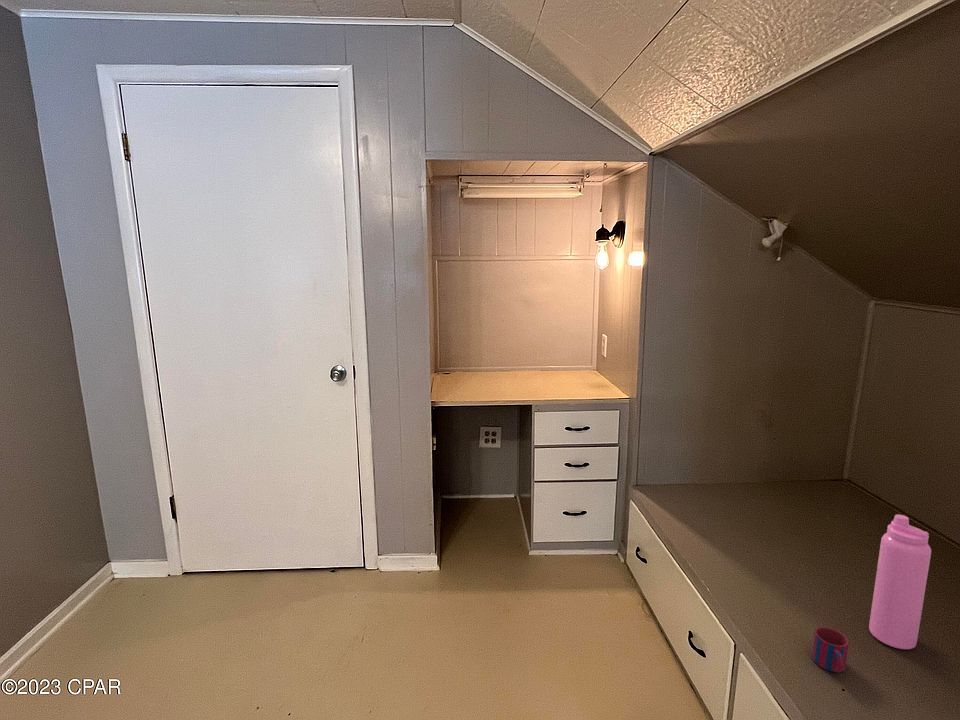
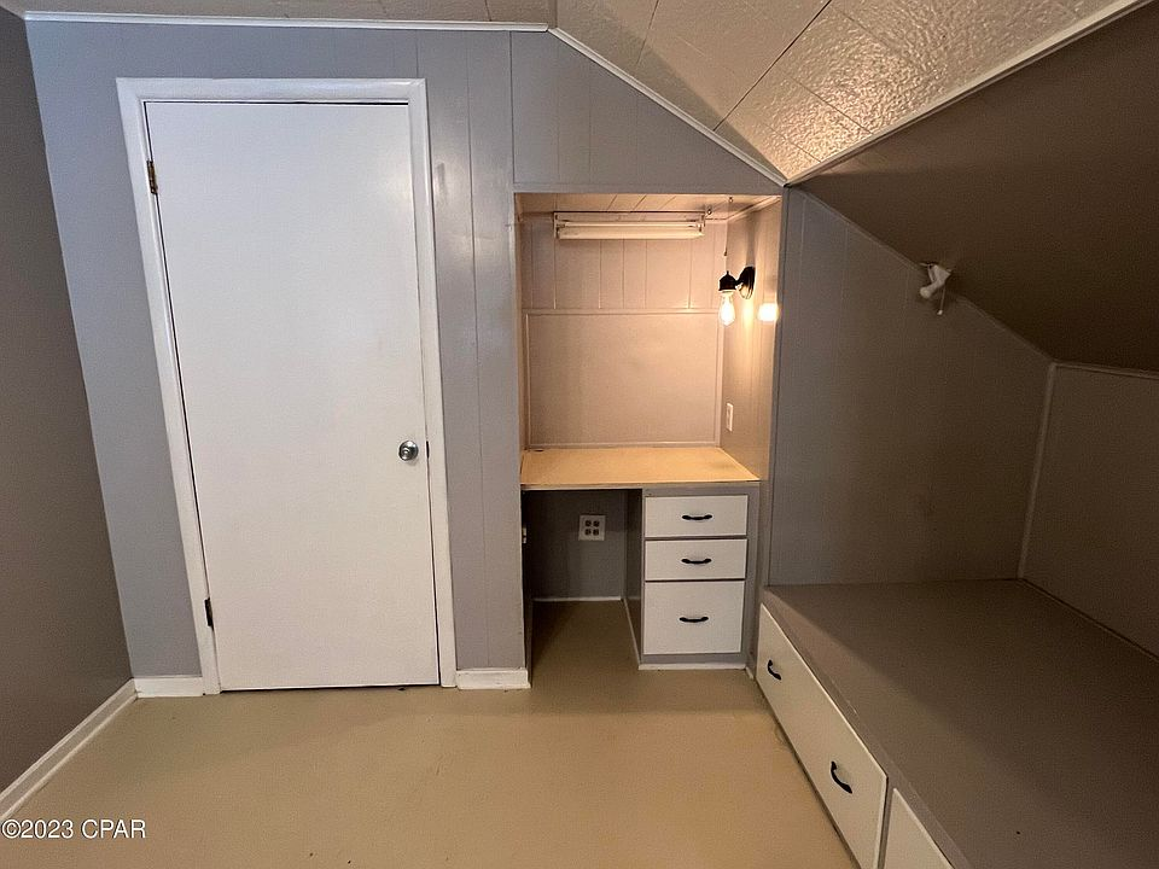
- water bottle (900, 579)
- mug (831, 653)
